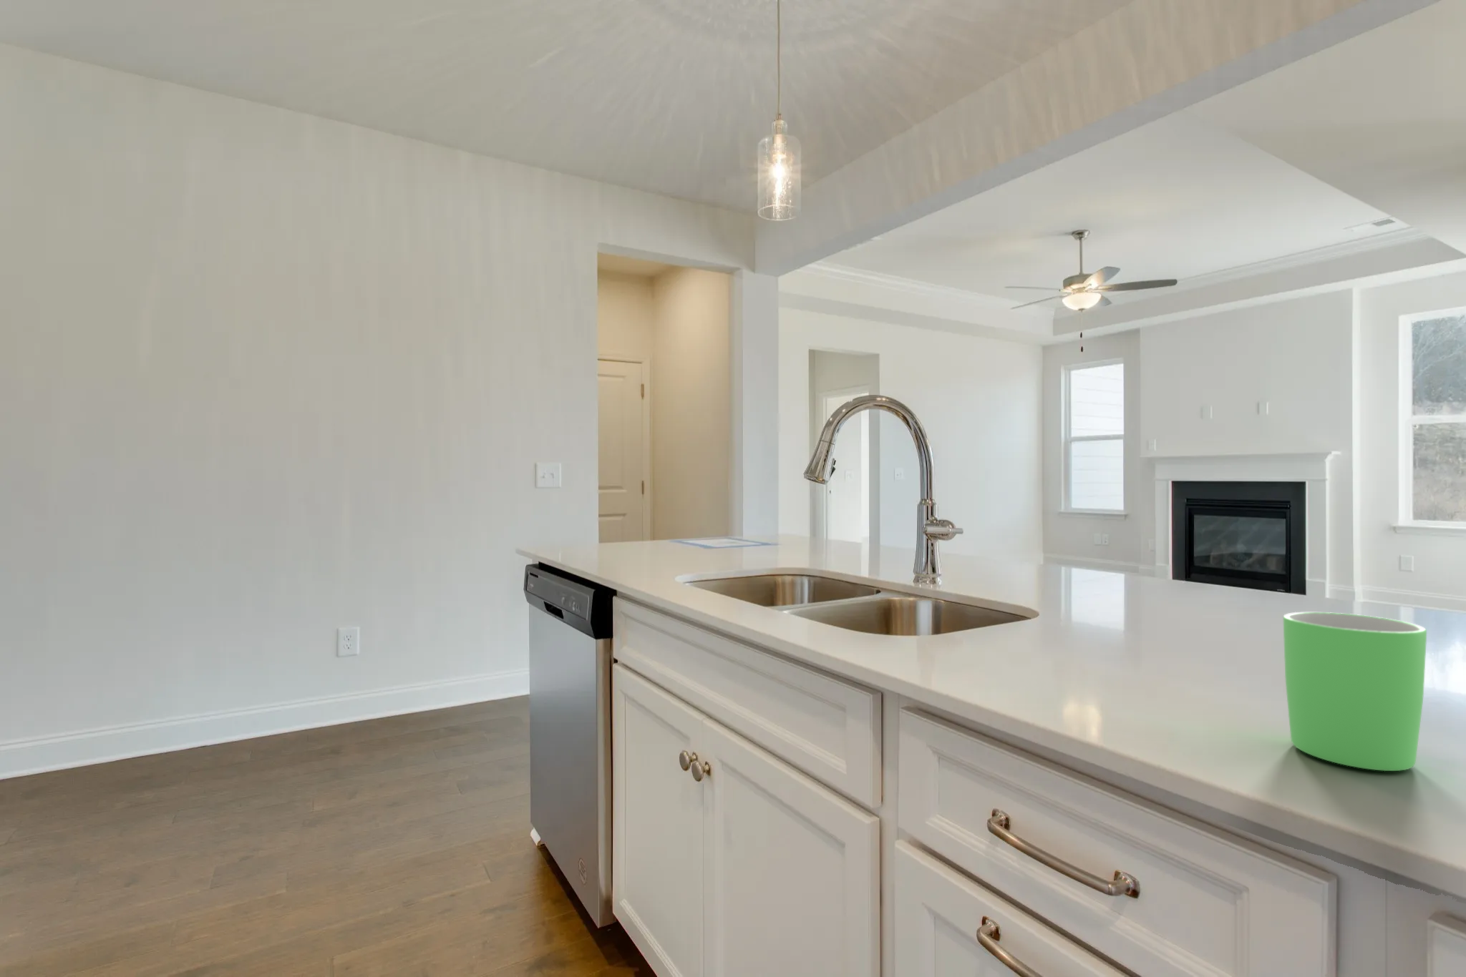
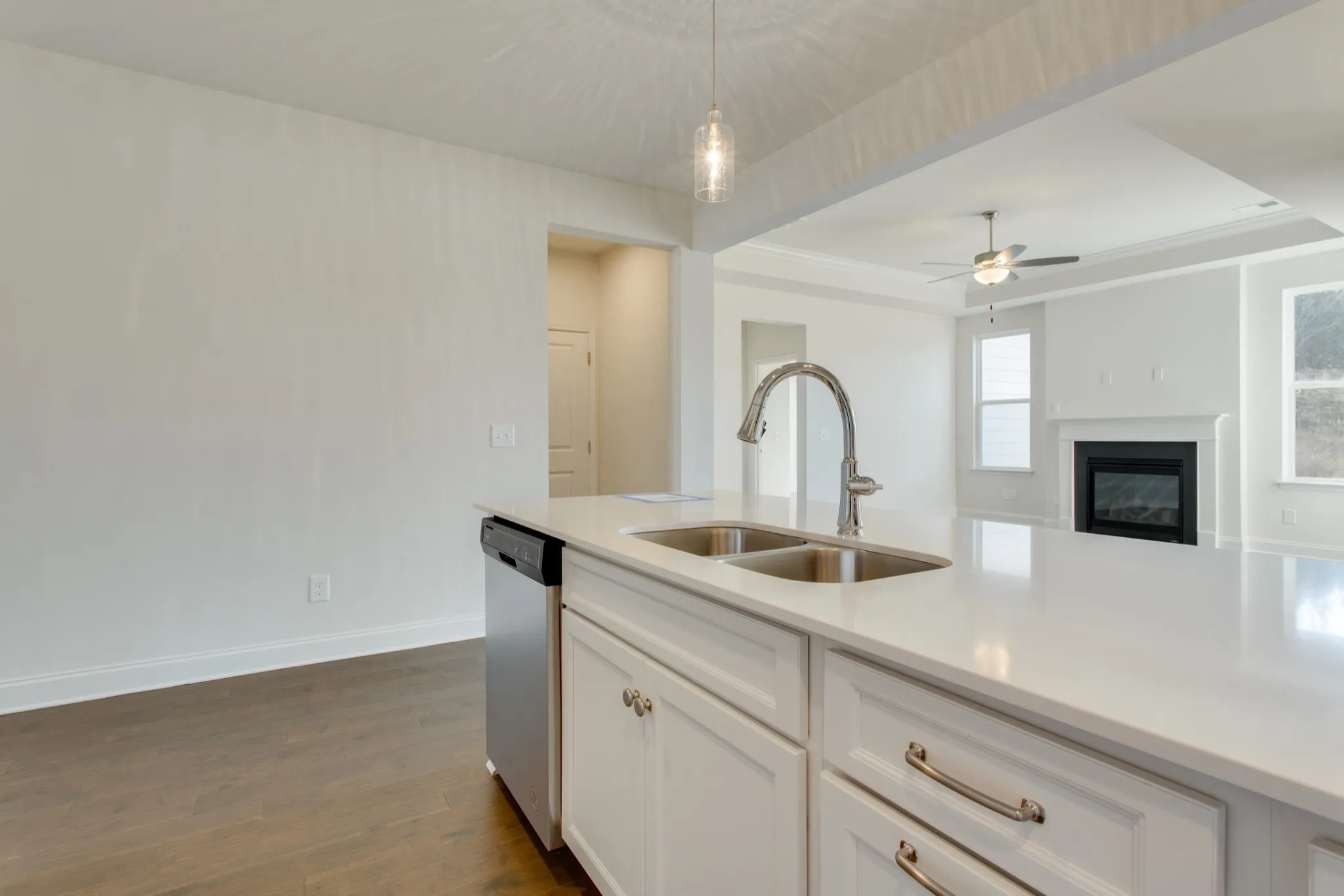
- mug (1353, 683)
